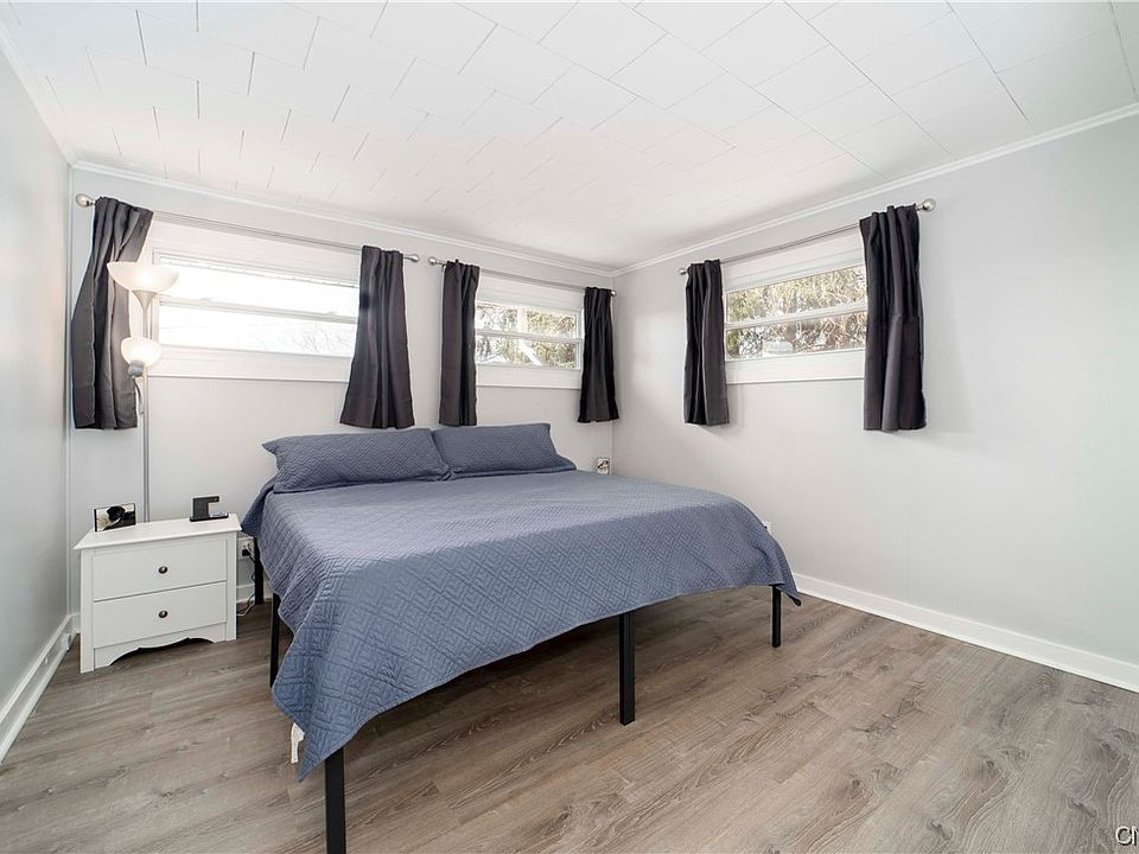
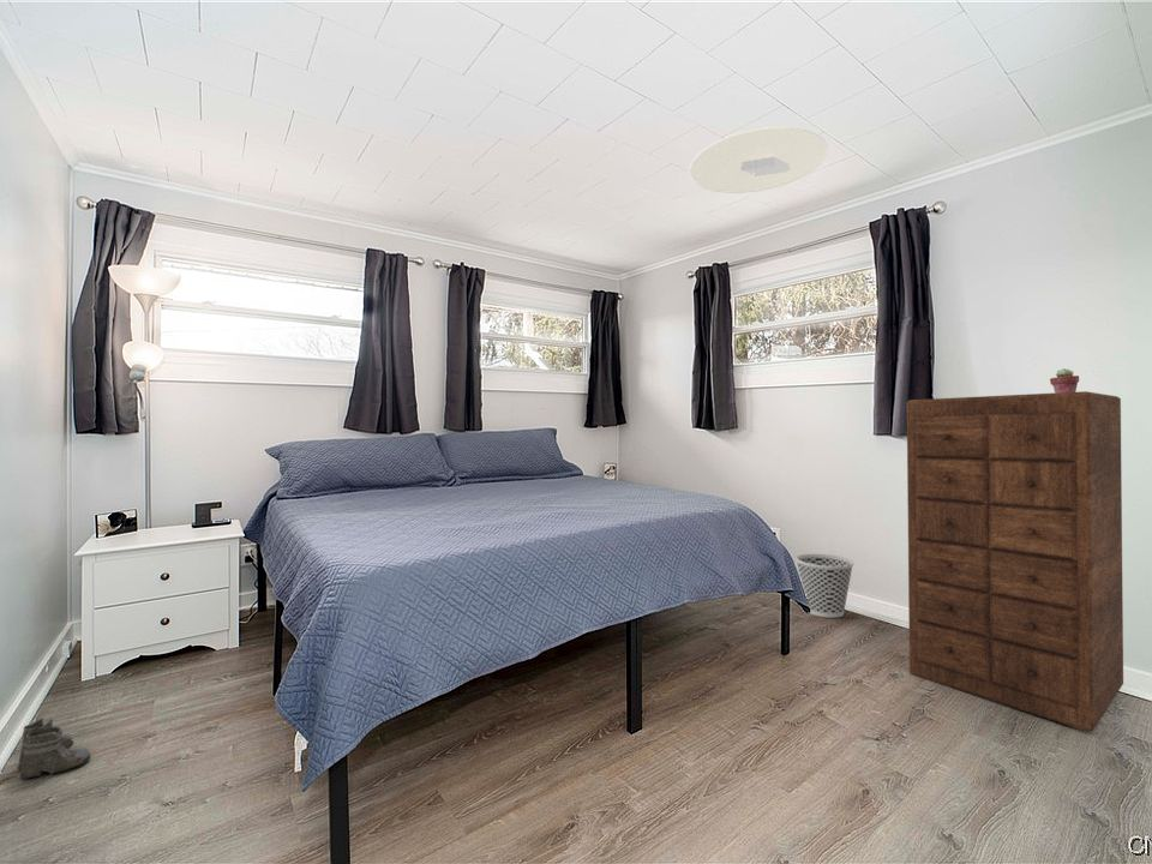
+ ceiling light (755, 157)
+ boots (53, 742)
+ dresser (1010, 539)
+ wastebasket (824, 586)
+ potted succulent (1064, 382)
